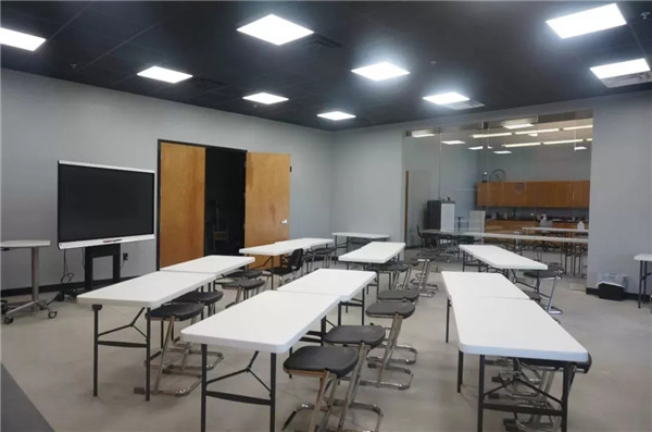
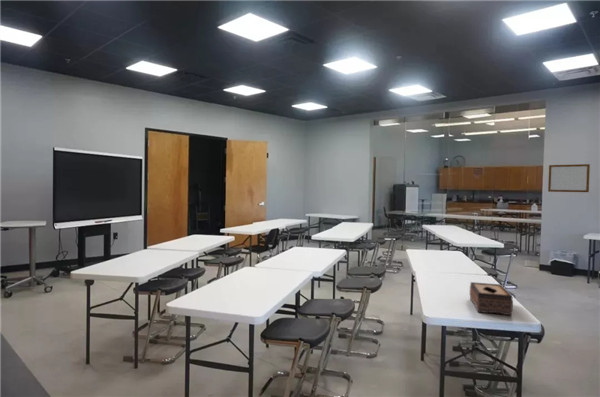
+ writing board (568, 178)
+ tissue box (489, 297)
